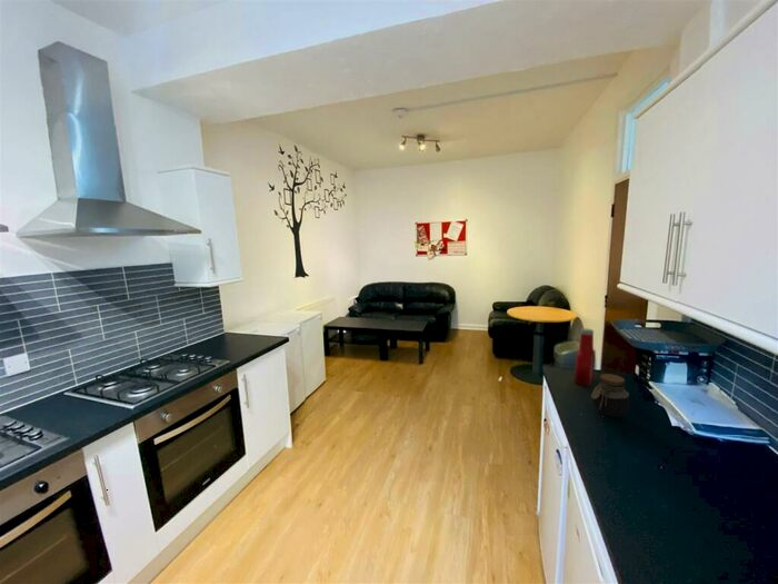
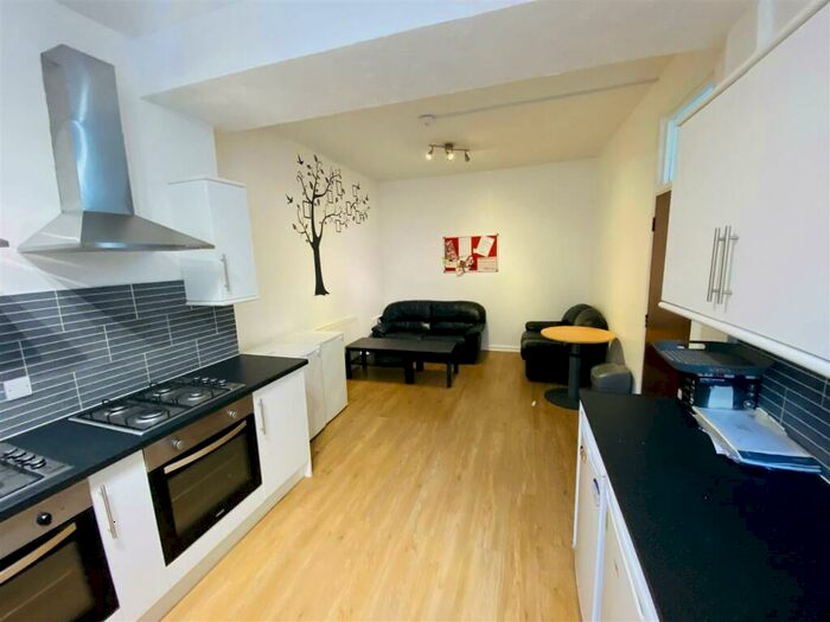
- soap bottle (585, 355)
- jar (608, 396)
